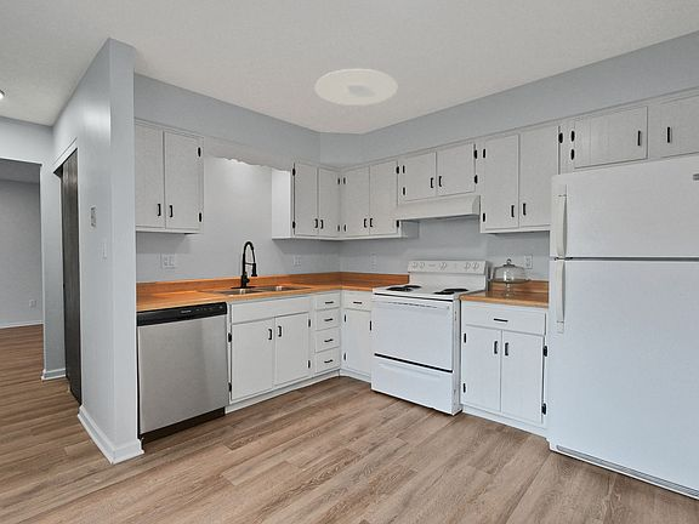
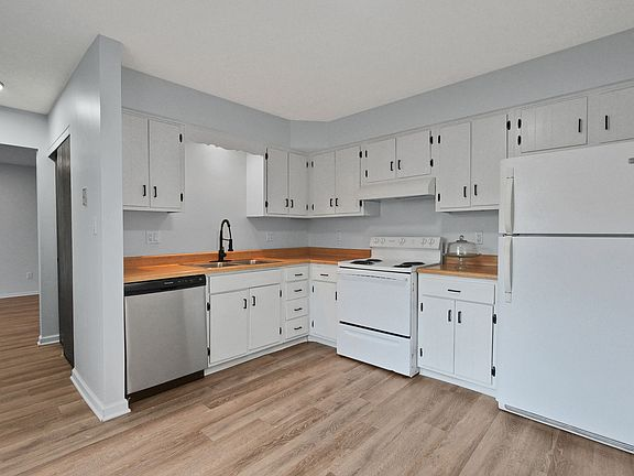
- ceiling light (356, 85)
